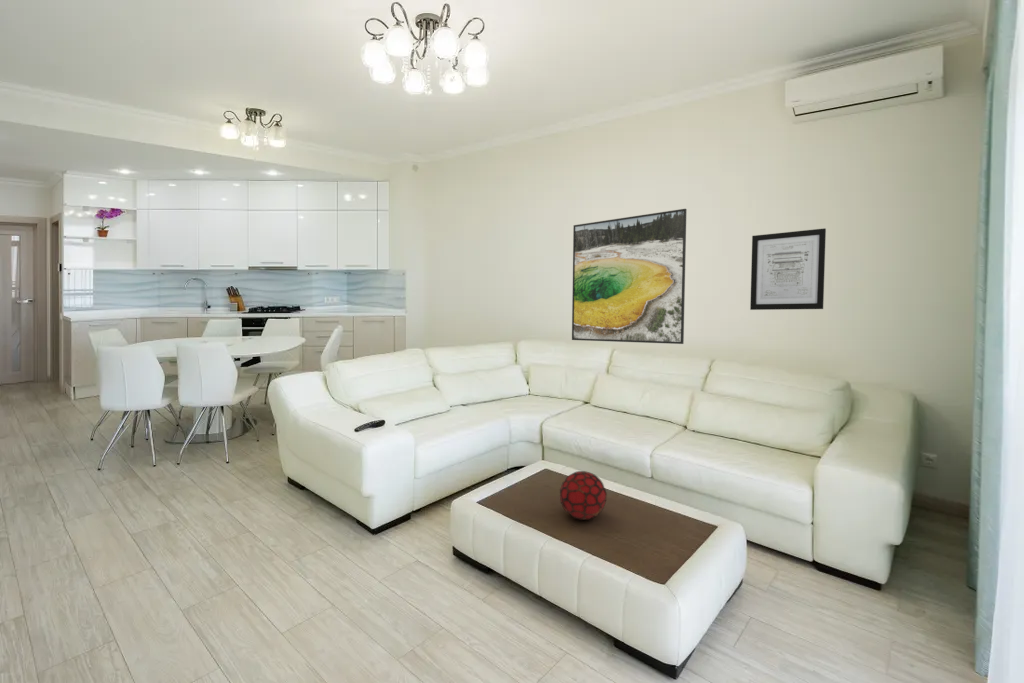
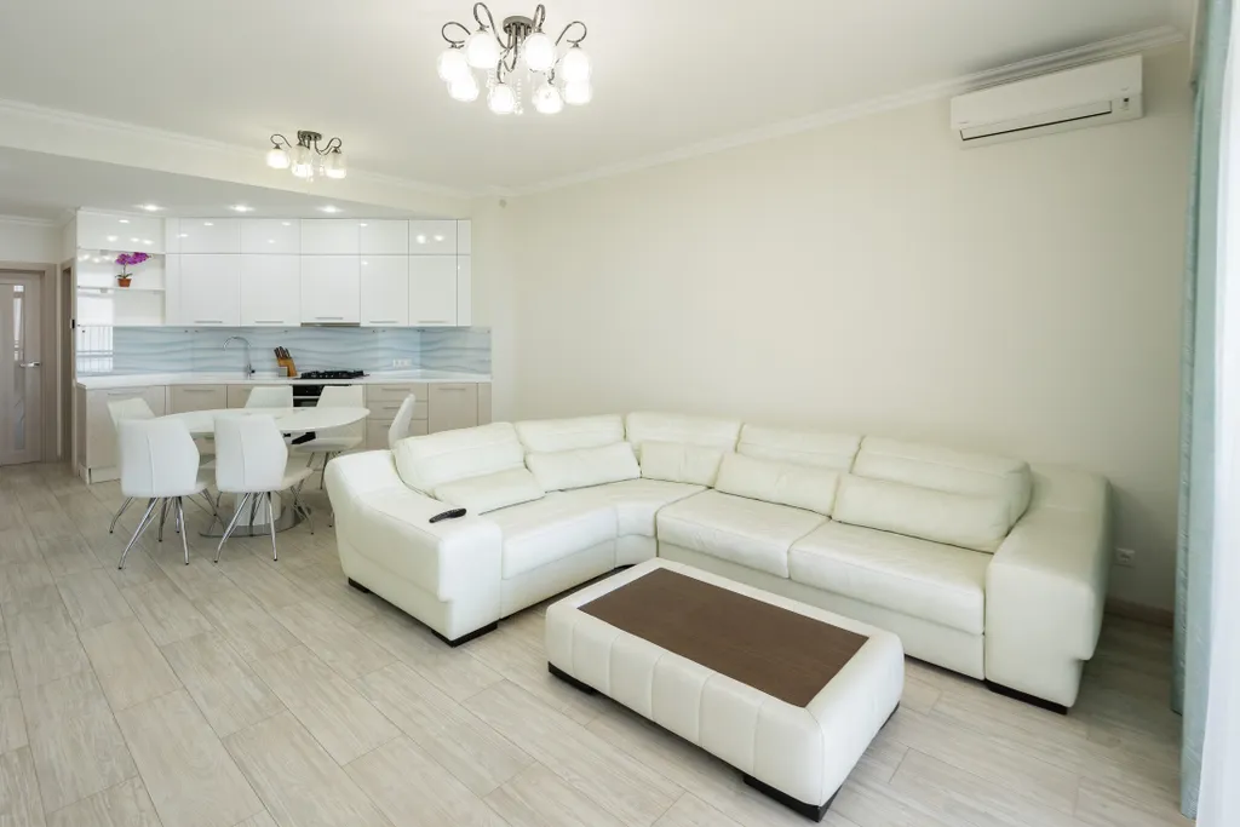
- decorative orb (582, 495)
- wall art (786, 271)
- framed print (624, 280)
